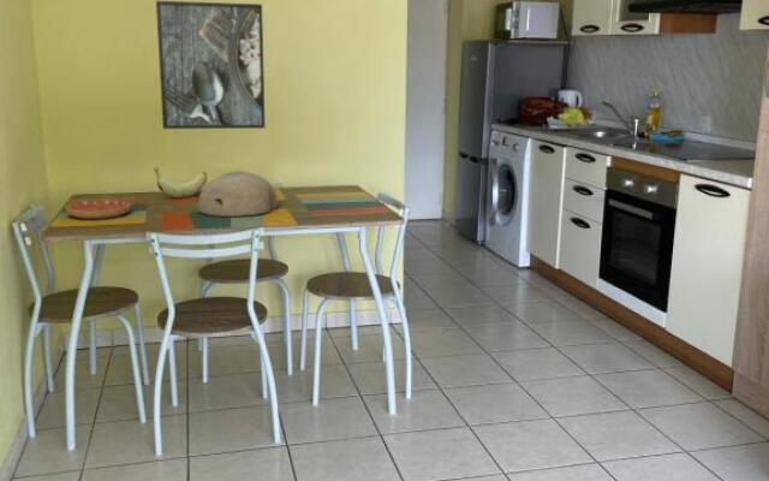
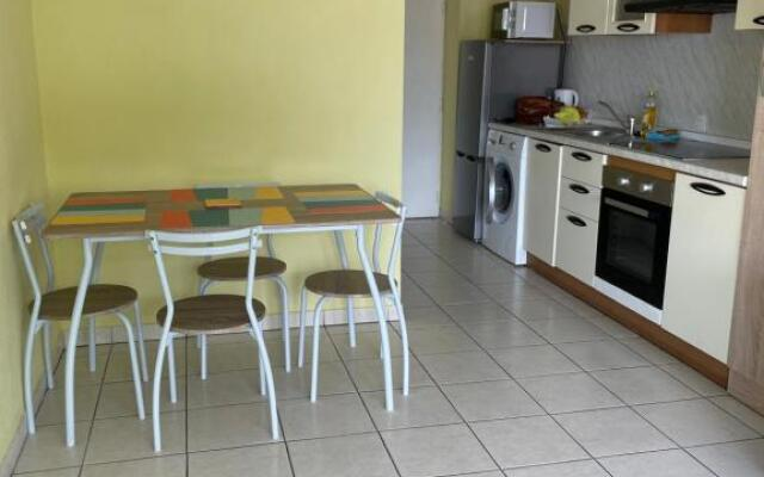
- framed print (211, 66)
- saucer (99, 209)
- bowl (237, 190)
- banana (183, 183)
